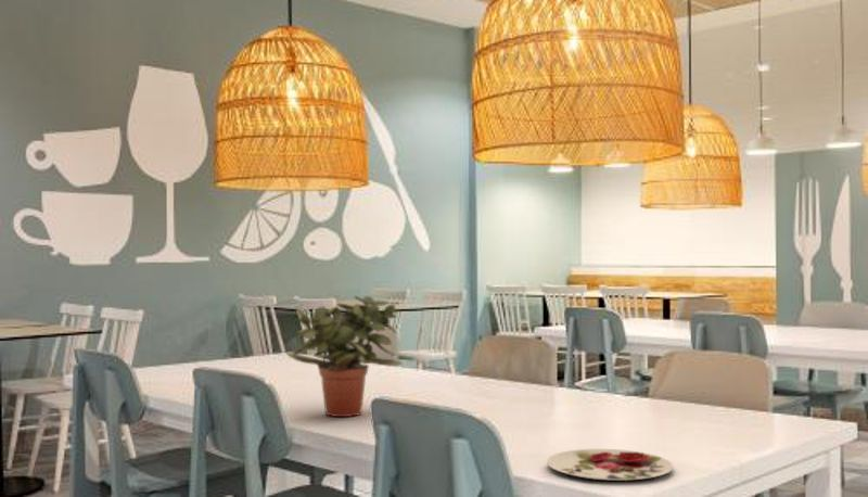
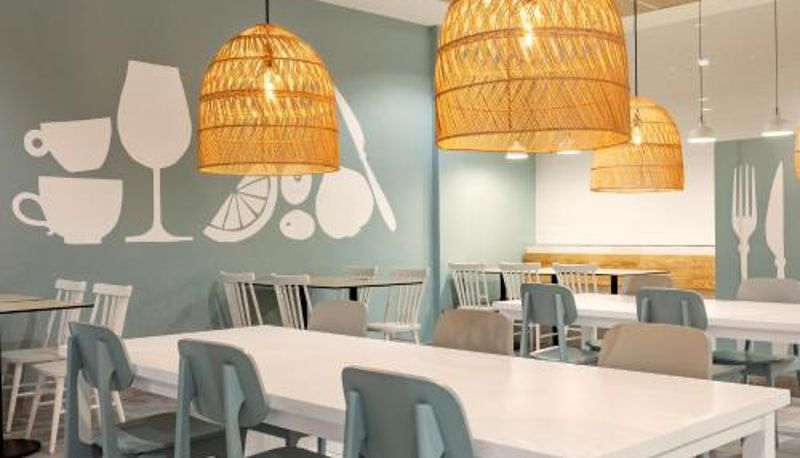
- potted plant (342, 354)
- plate (609, 462)
